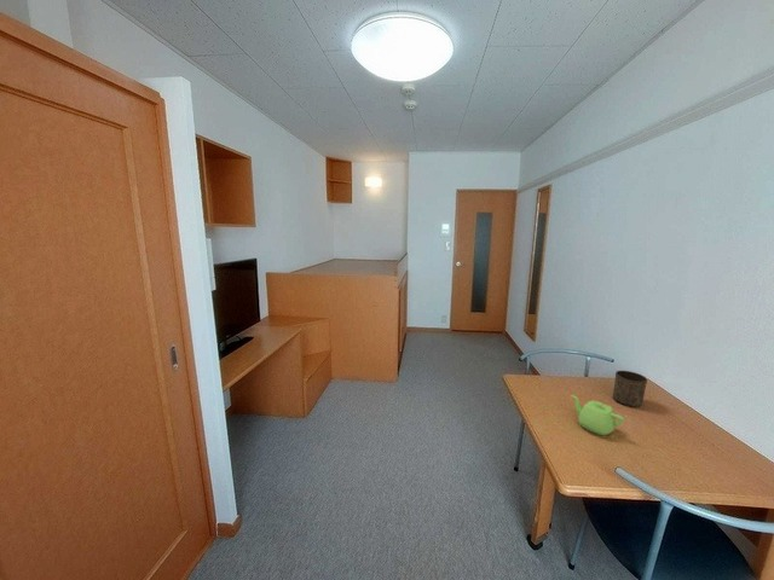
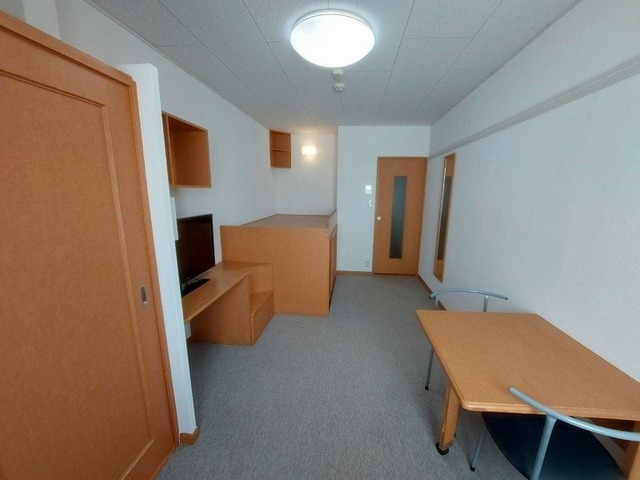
- cup (629, 388)
- teapot (594, 413)
